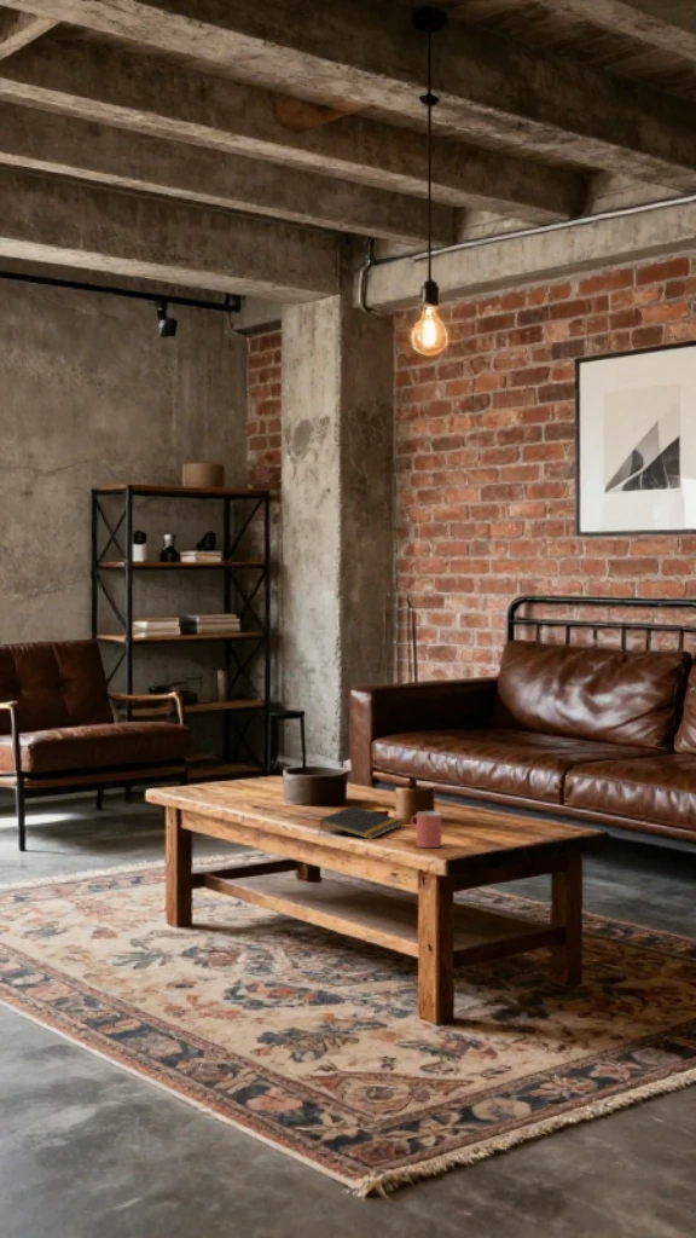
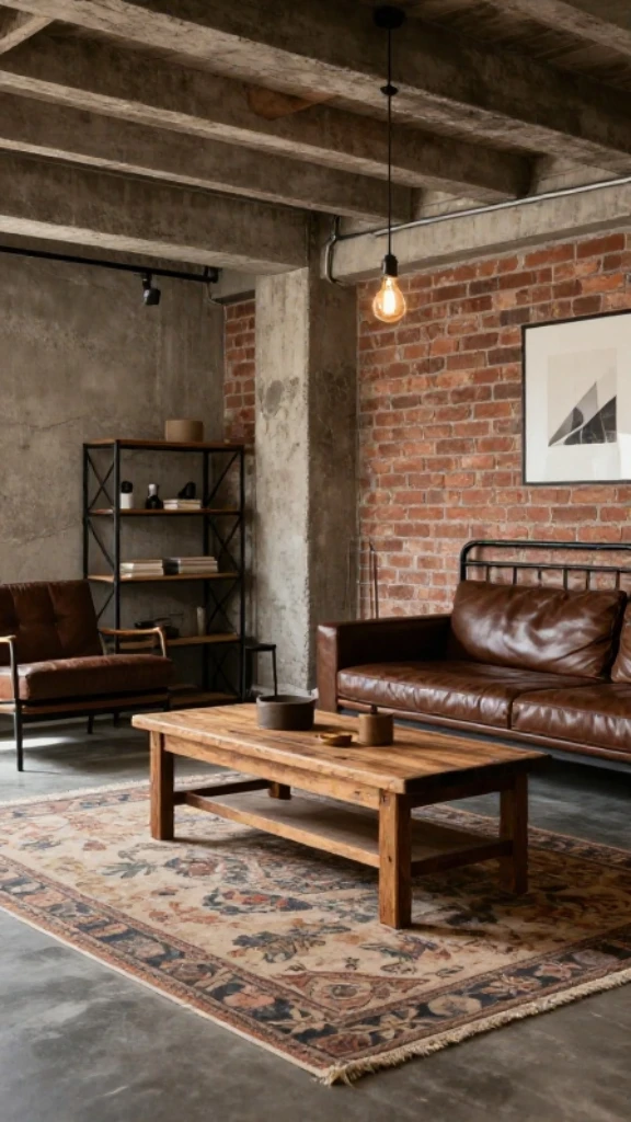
- cup (424, 828)
- notepad (361, 821)
